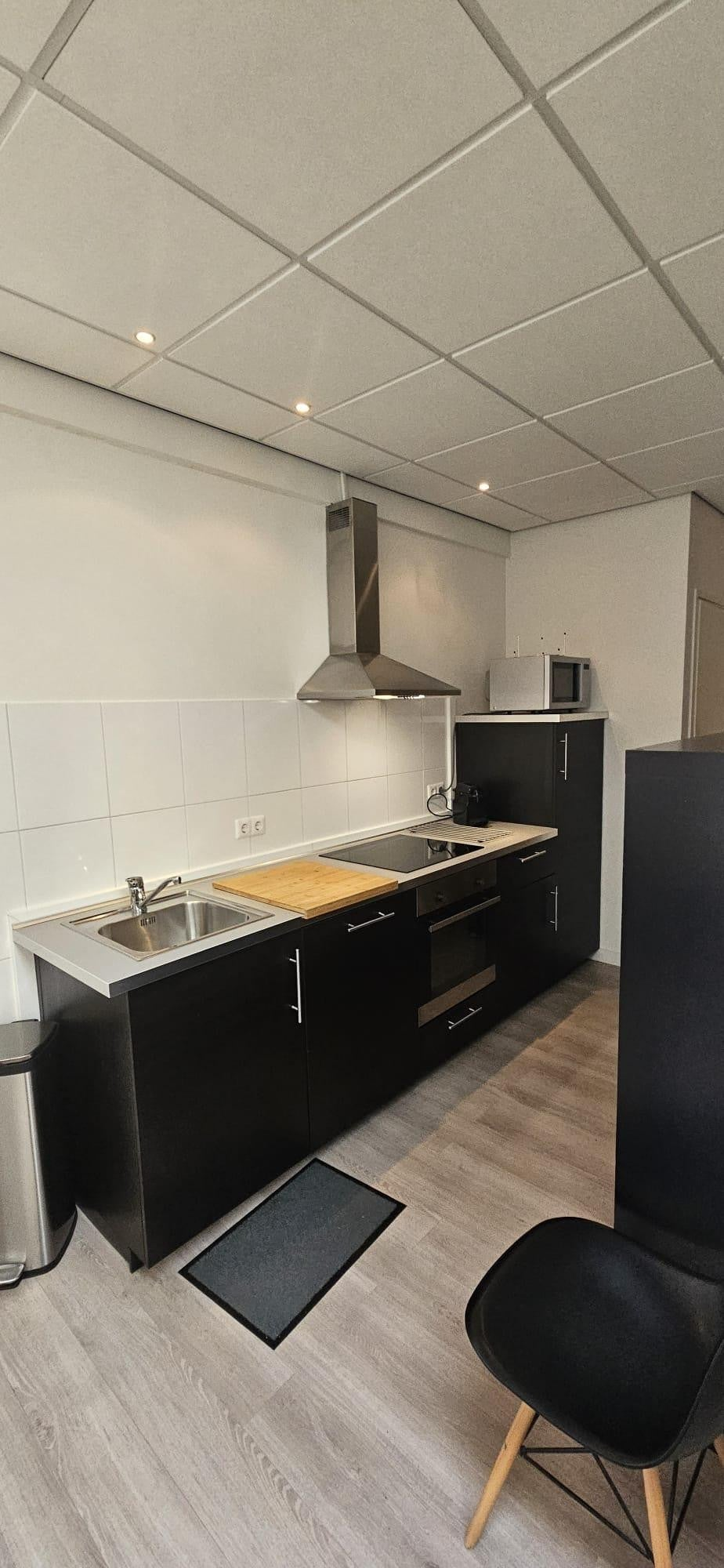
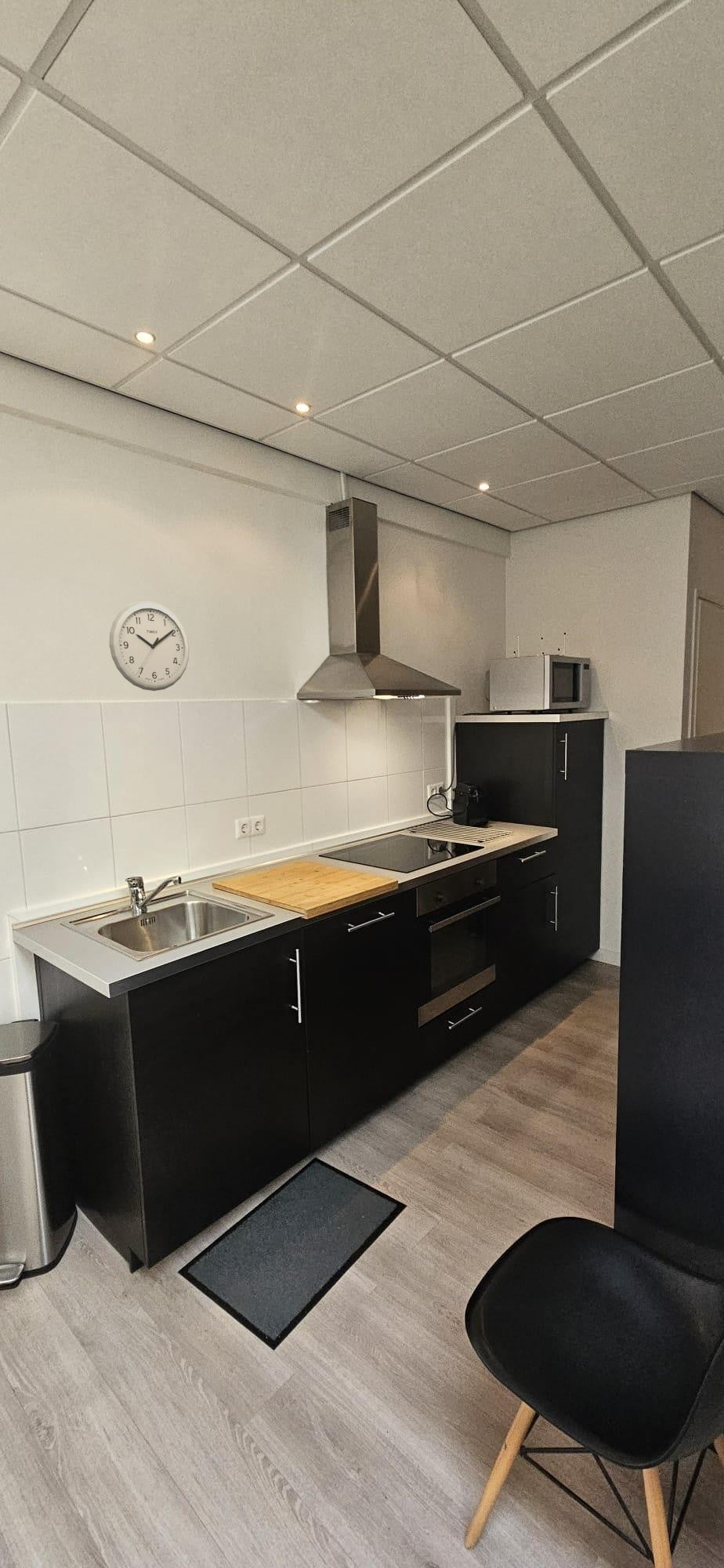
+ wall clock (152, 646)
